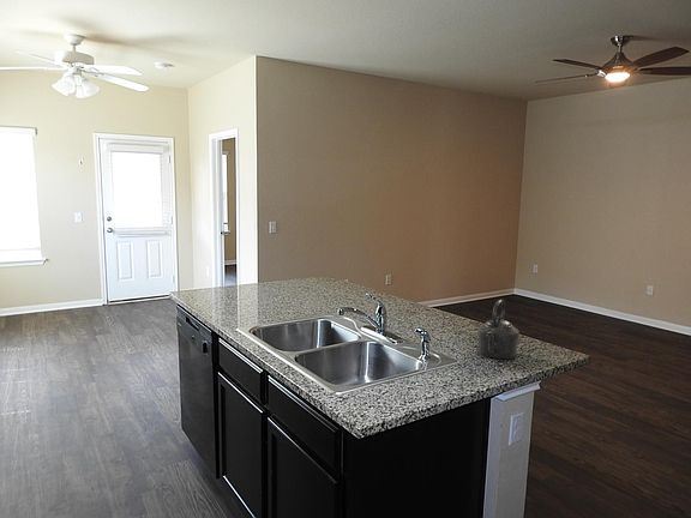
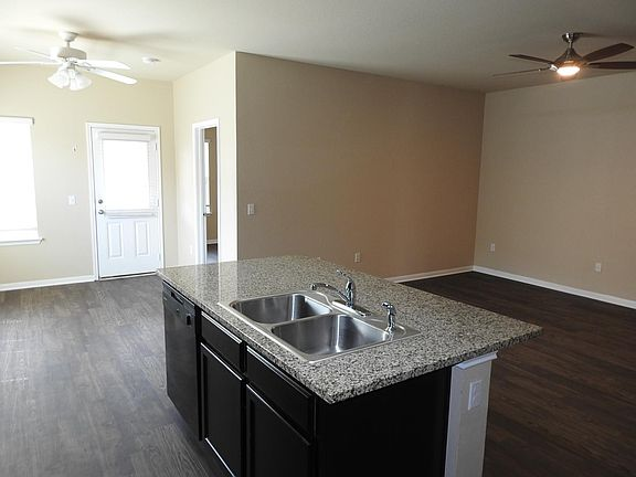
- kettle (495, 329)
